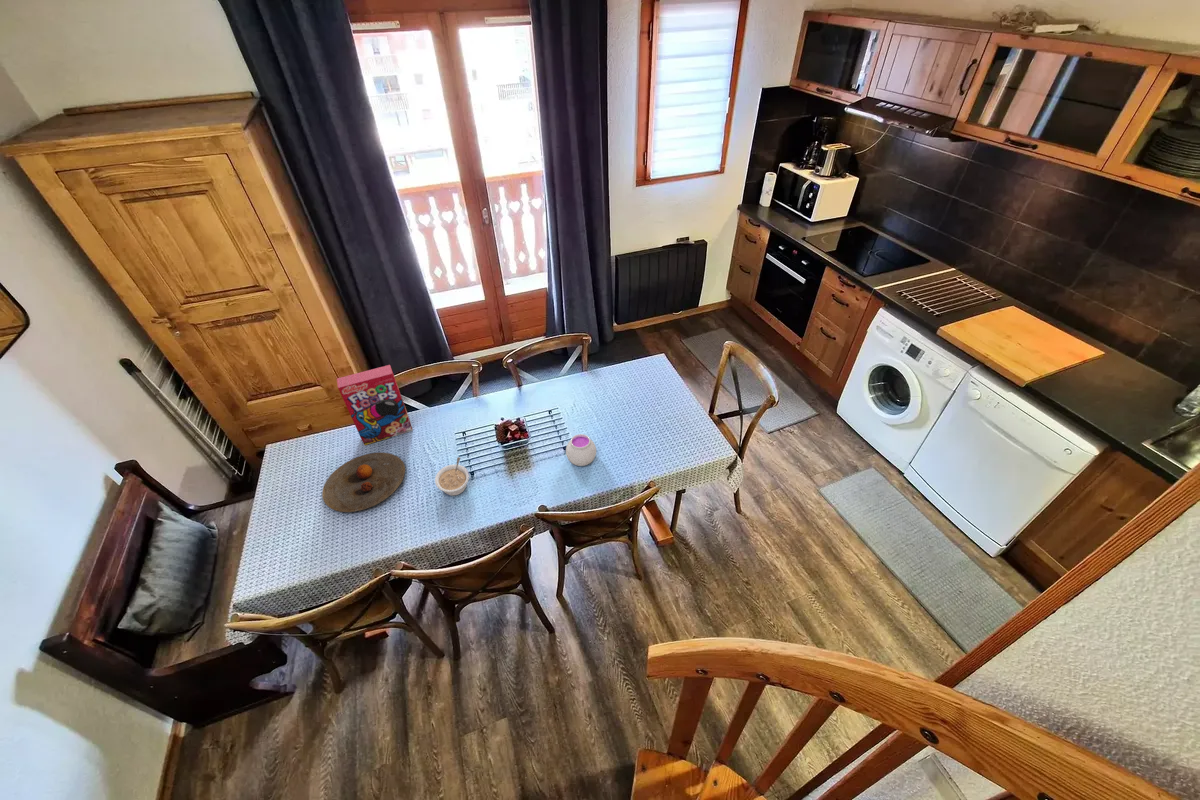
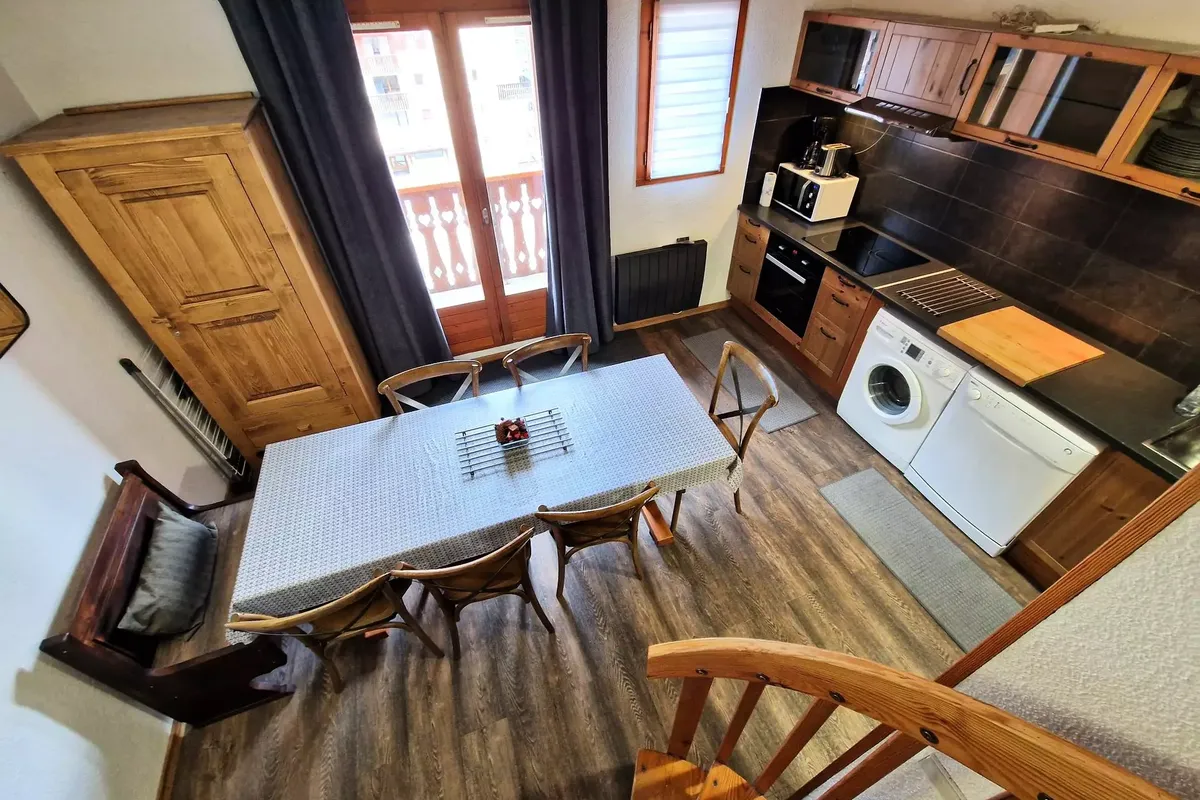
- legume (452, 480)
- plate (363, 478)
- cereal box (376, 405)
- jar (580, 449)
